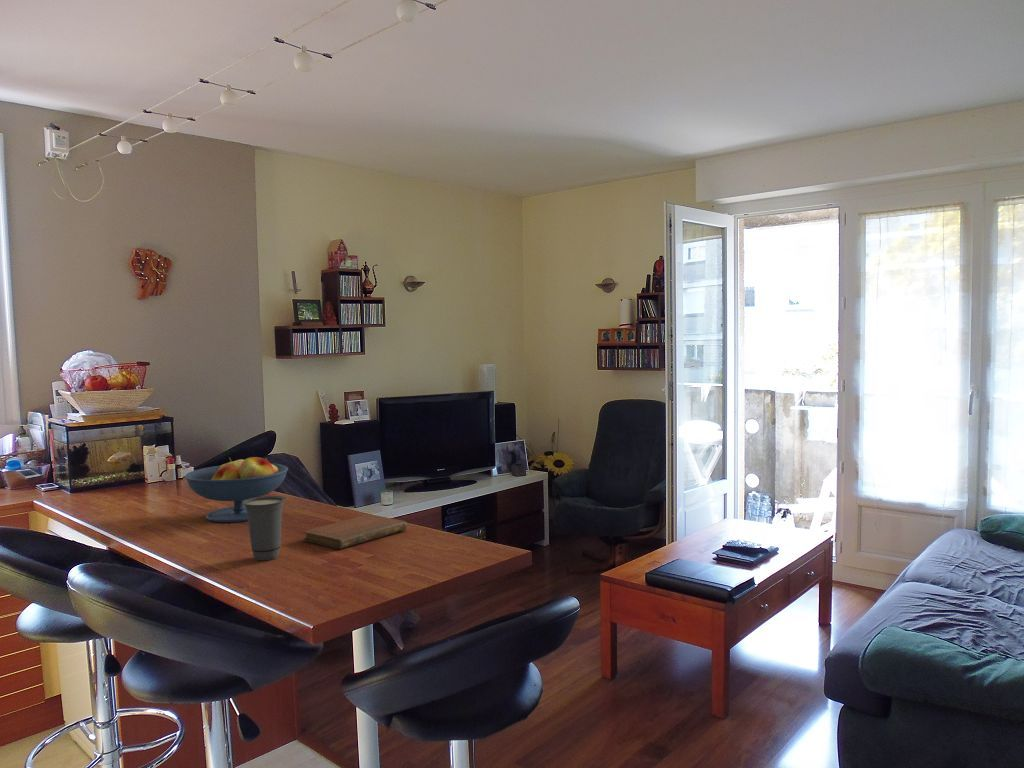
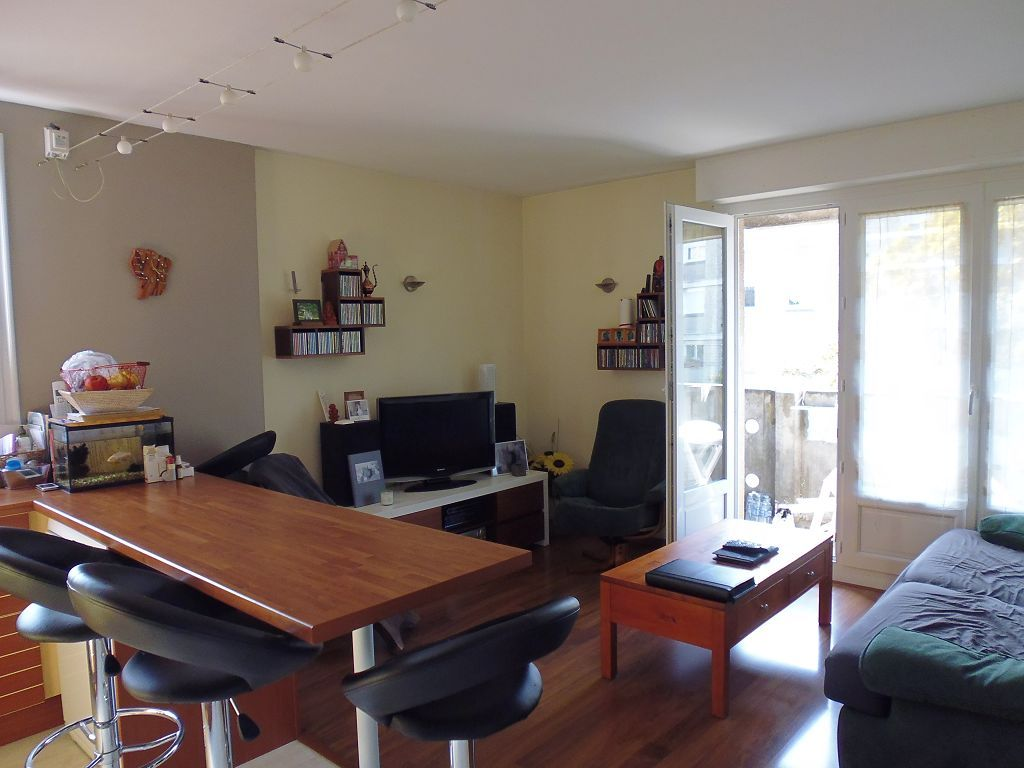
- fruit bowl (238, 485)
- cup (265, 528)
- notebook (356, 530)
